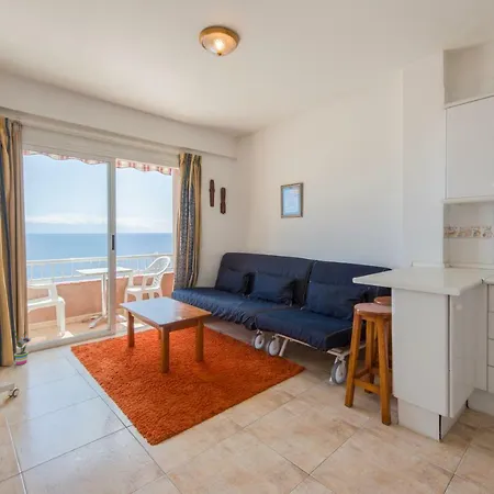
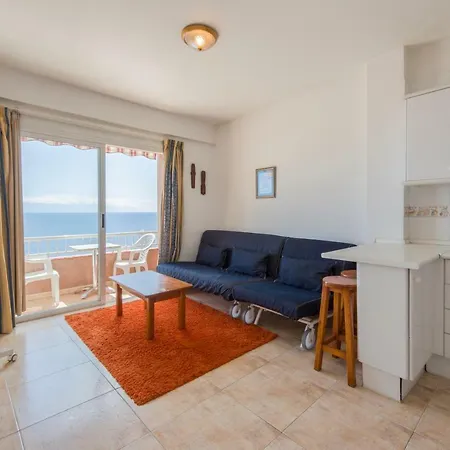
- potted plant (23, 344)
